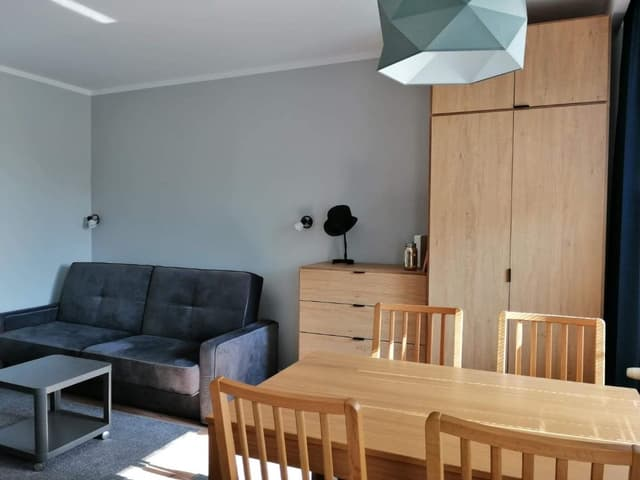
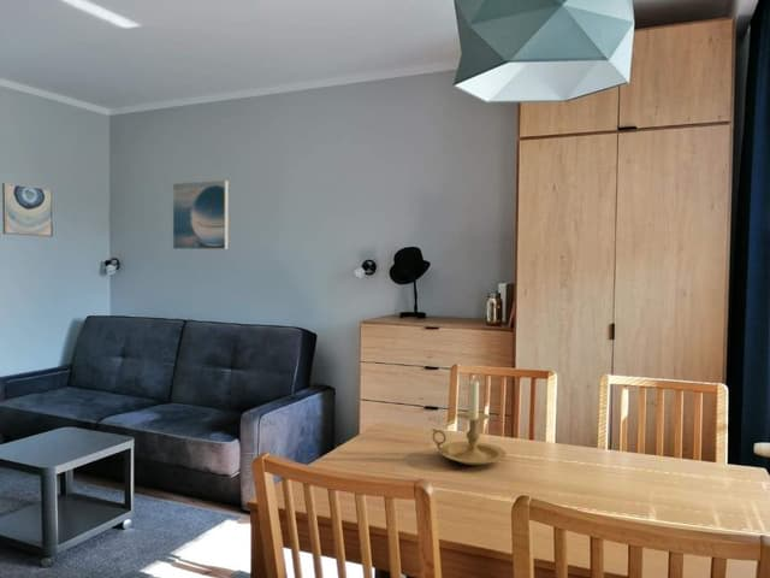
+ candle holder (473, 419)
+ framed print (200, 216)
+ wall art (28, 211)
